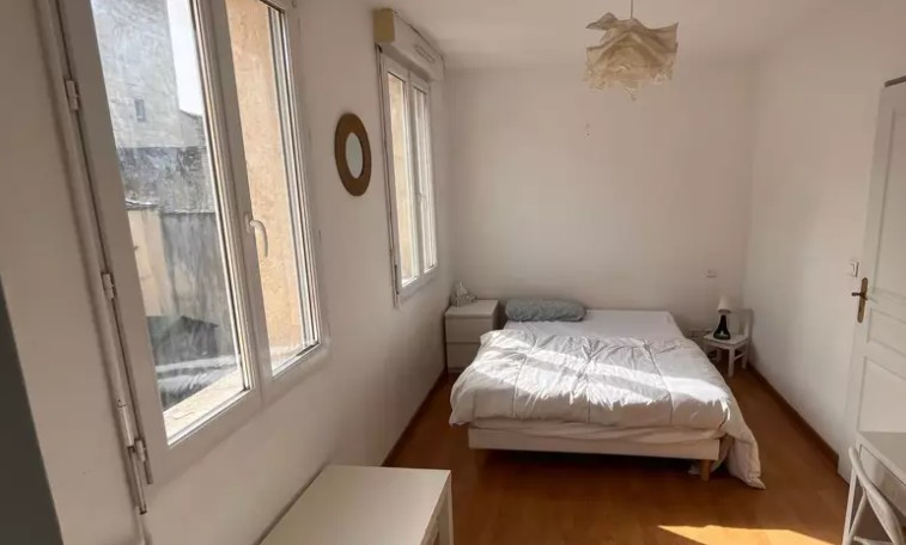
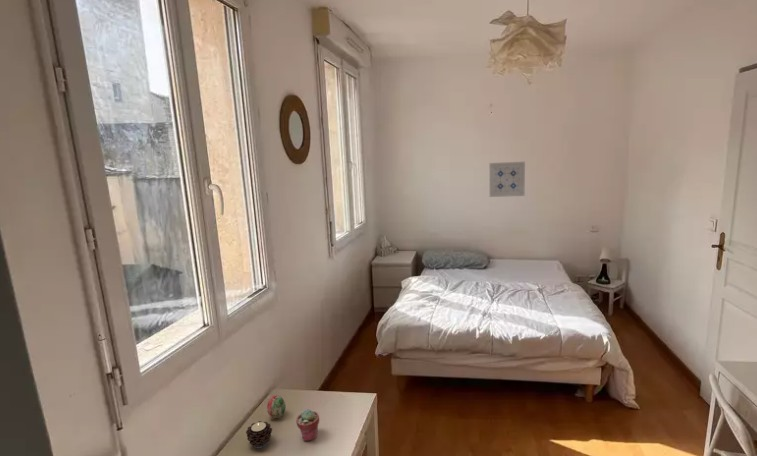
+ potted succulent (308, 423)
+ wall art (506, 179)
+ decorative egg (276, 406)
+ candle (259, 433)
